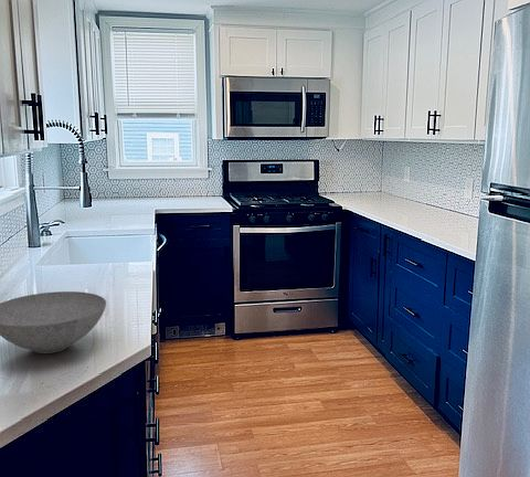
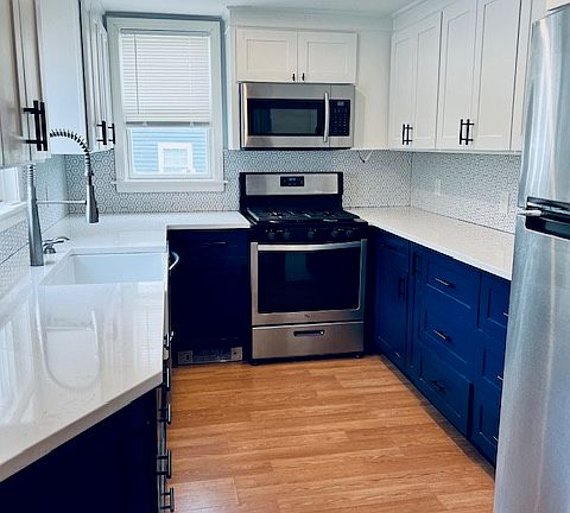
- bowl (50, 327)
